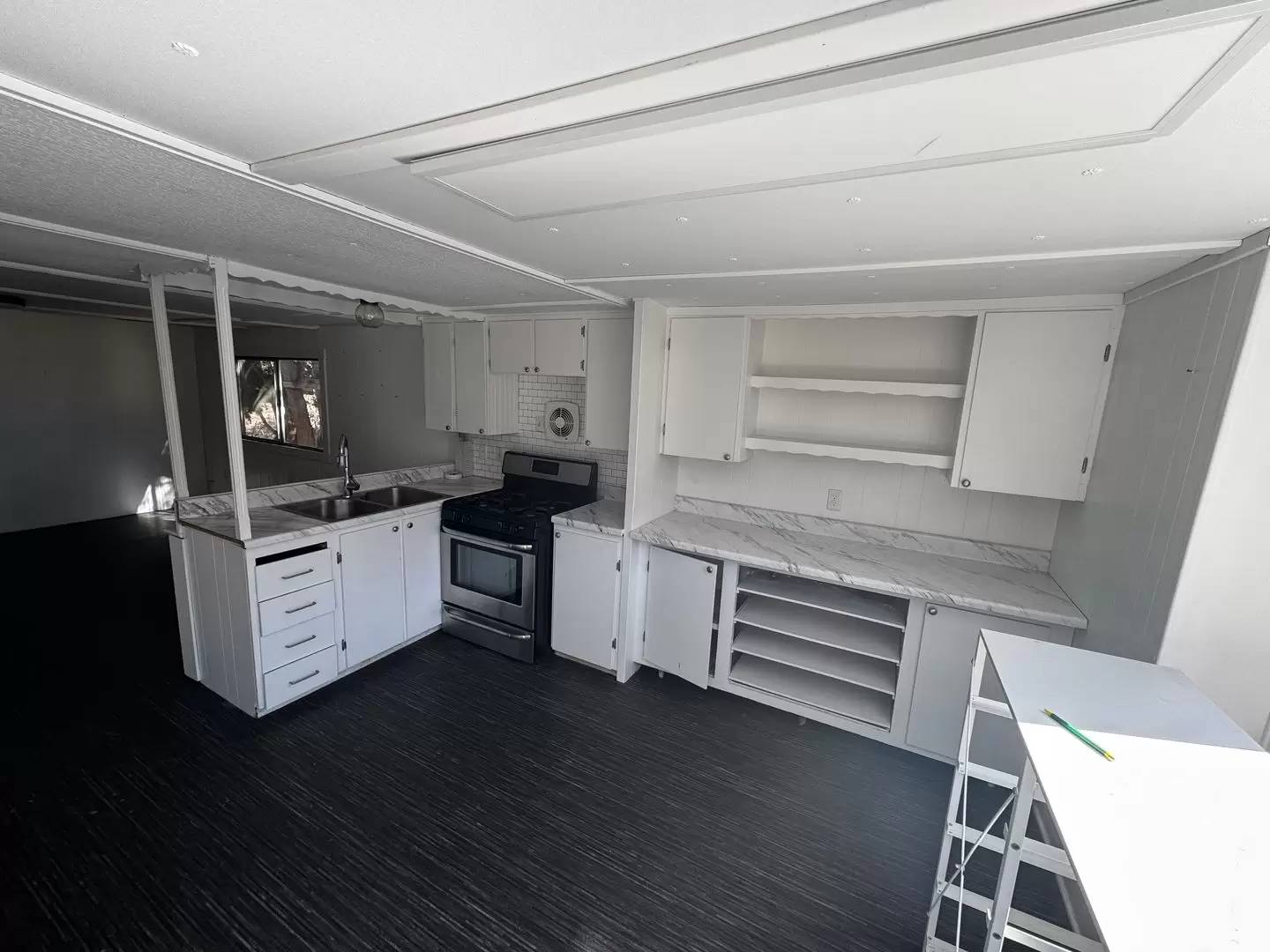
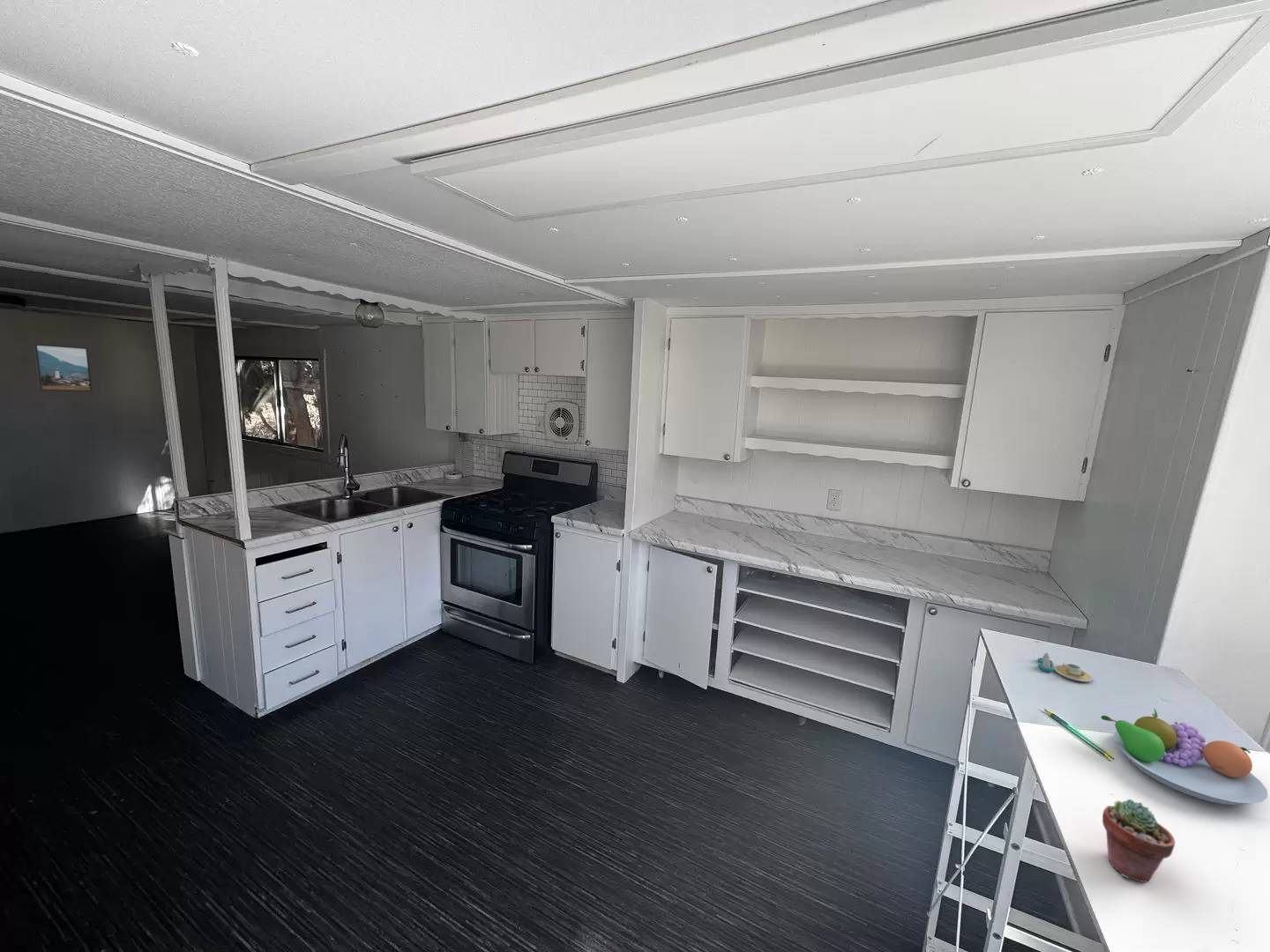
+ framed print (64, 368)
+ fruit bowl (1180, 749)
+ potted succulent (1135, 837)
+ salt and pepper shaker set (1065, 666)
